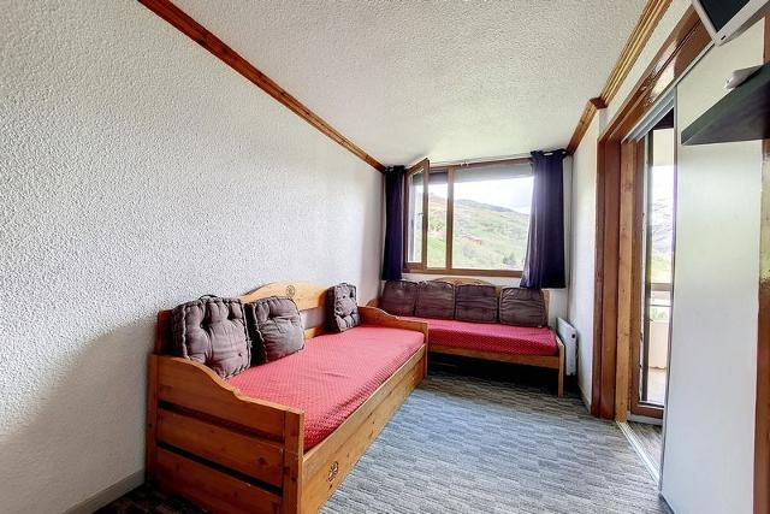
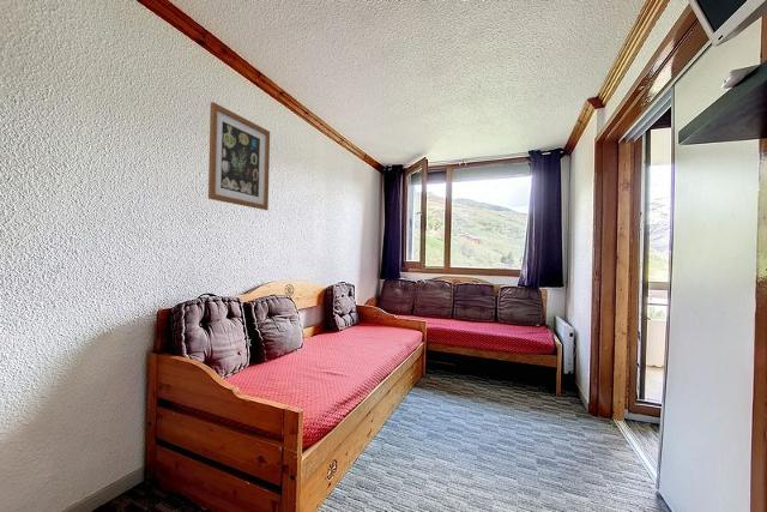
+ wall art (242, 161)
